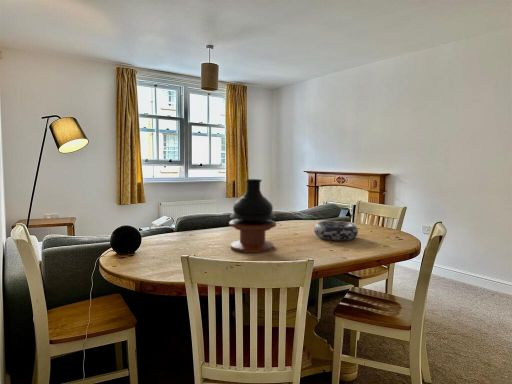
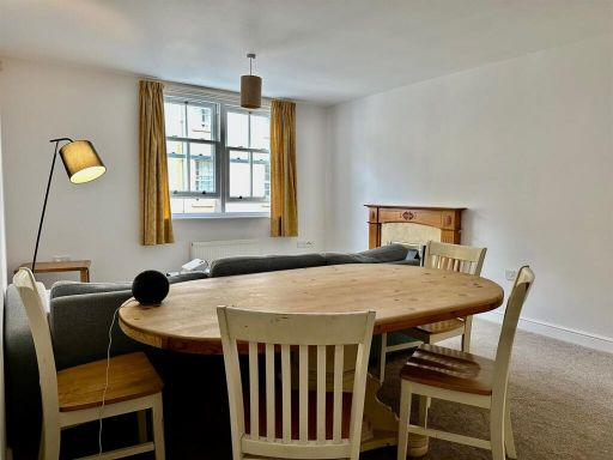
- decorative bowl (335, 230)
- vase (253, 213)
